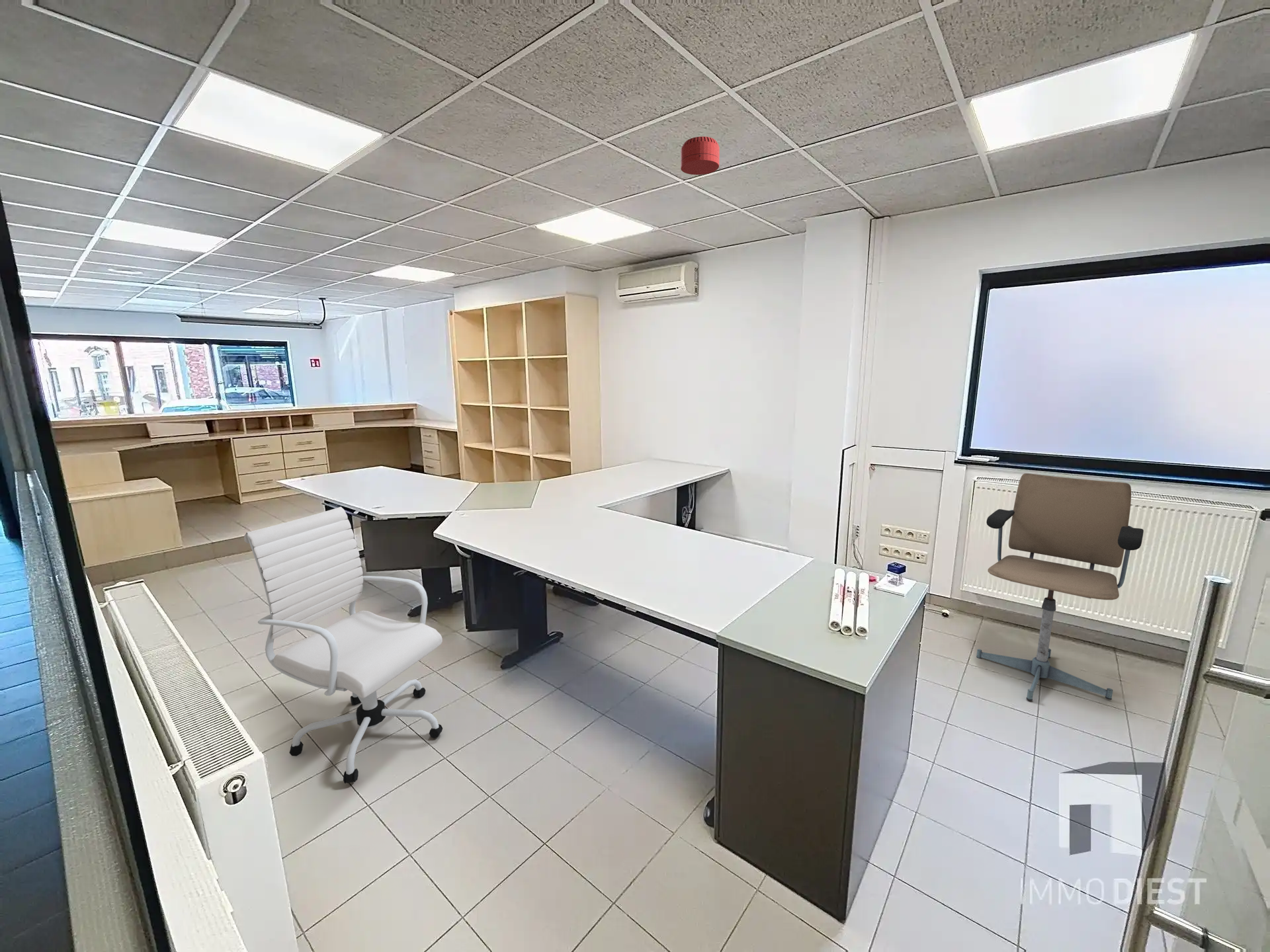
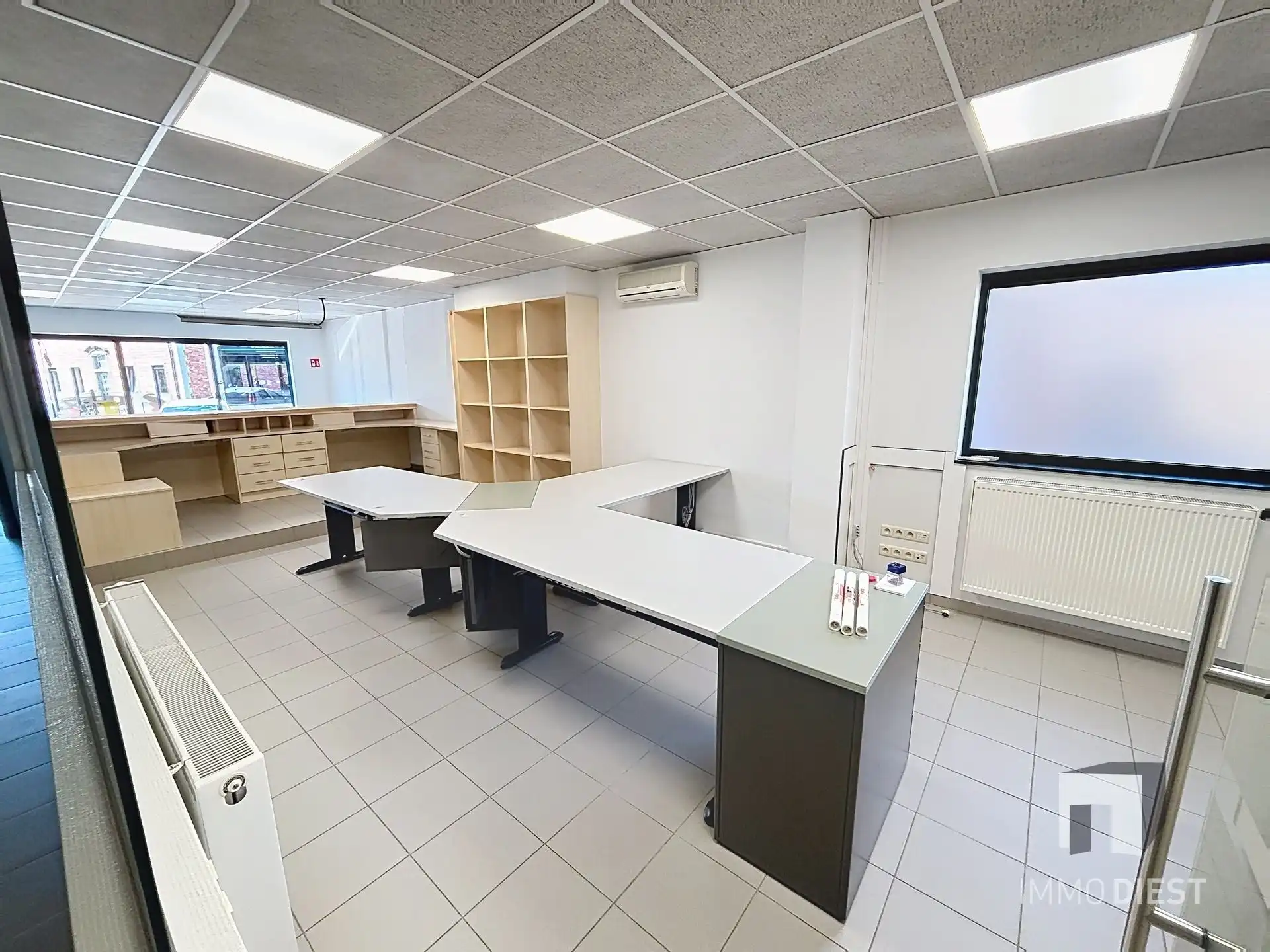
- office chair (1054, 582)
- office chair (362, 631)
- smoke detector (700, 155)
